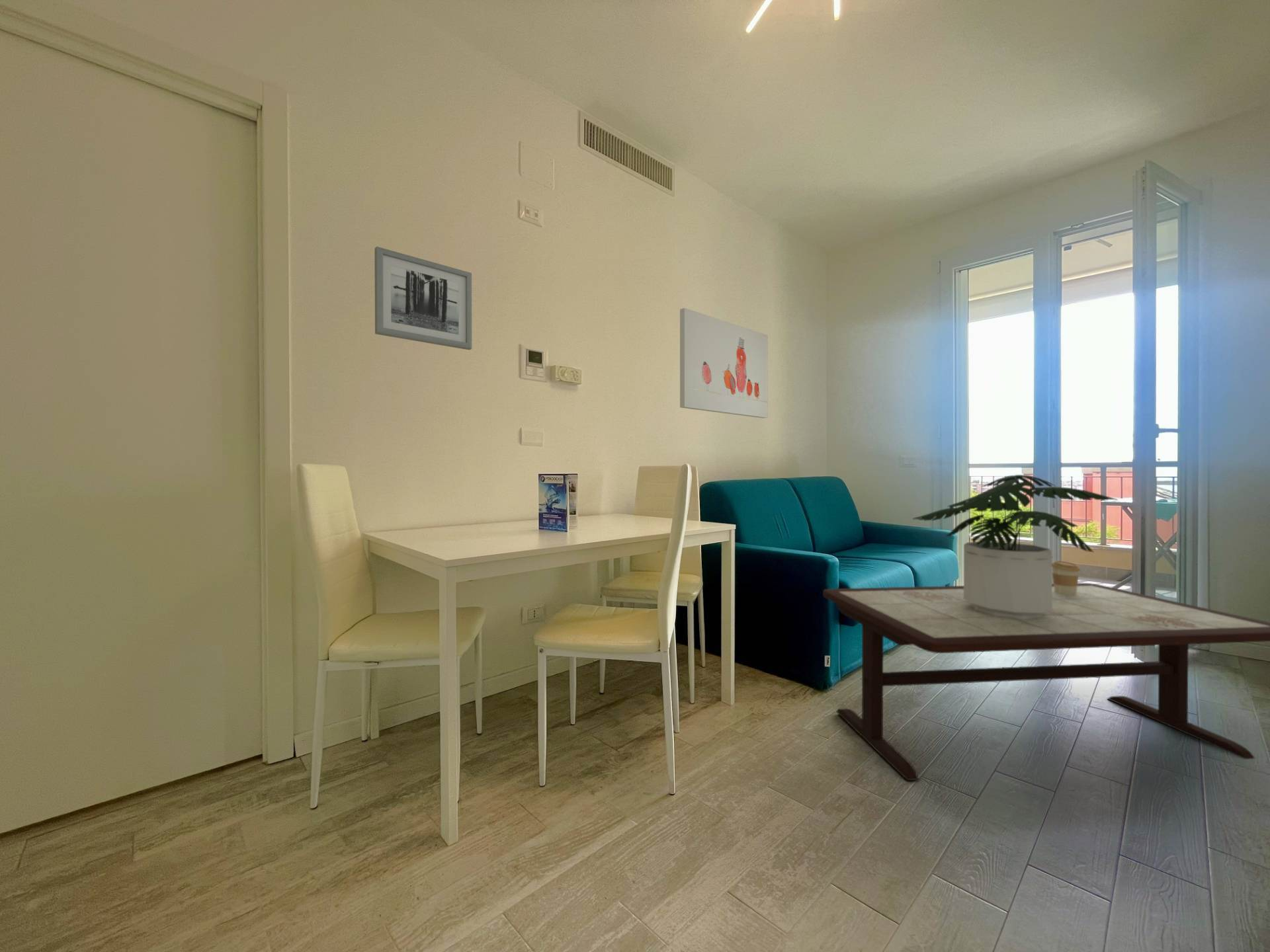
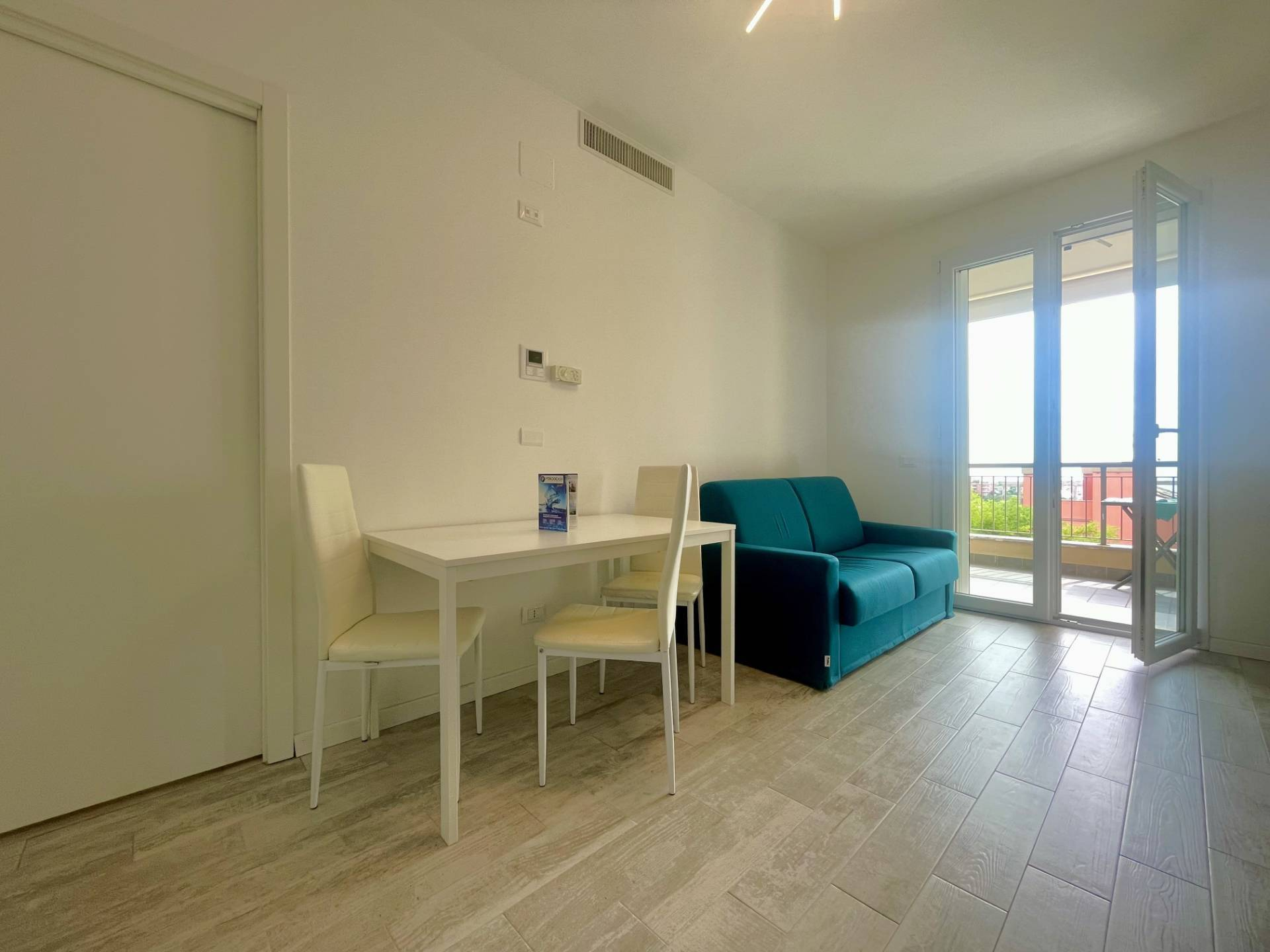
- wall art (728, 368)
- coffee cup (1065, 576)
- potted plant (1006, 543)
- wall art (426, 301)
- coffee table (1027, 670)
